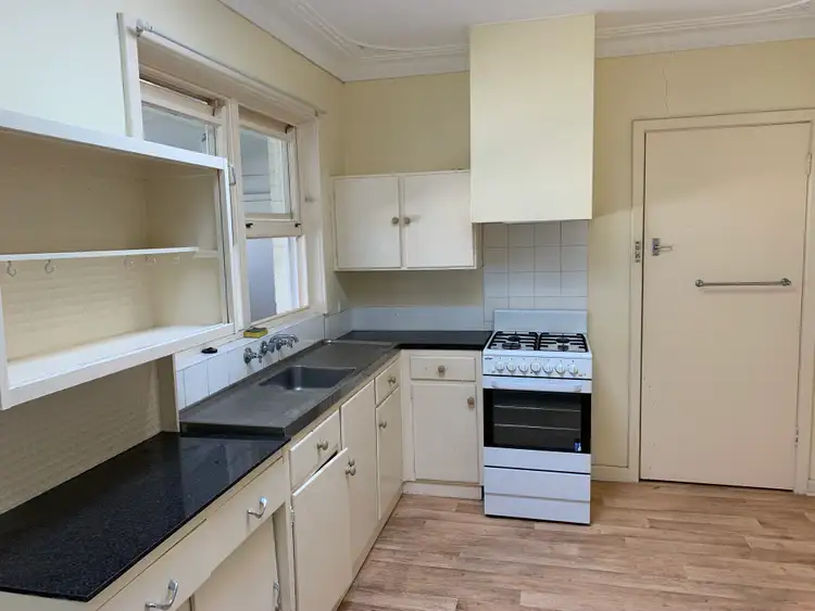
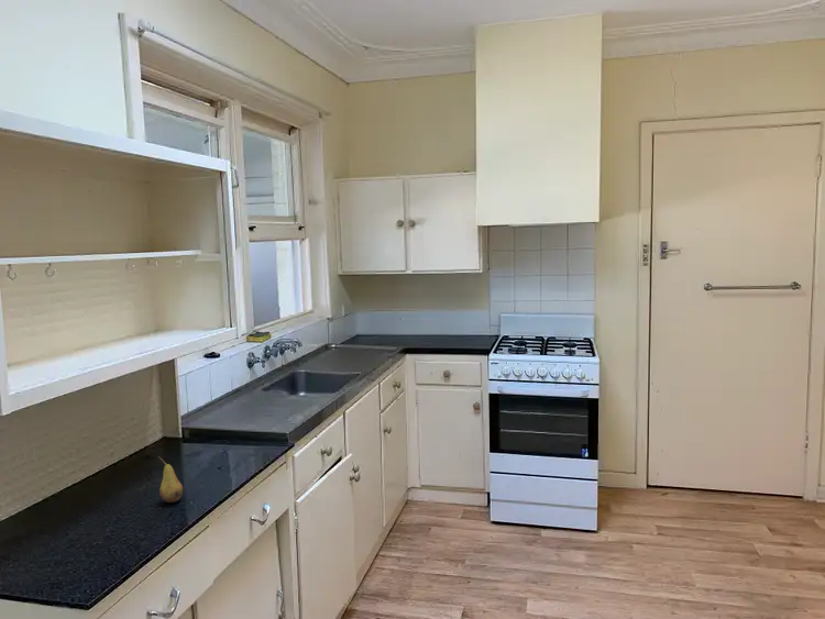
+ fruit (170, 478)
